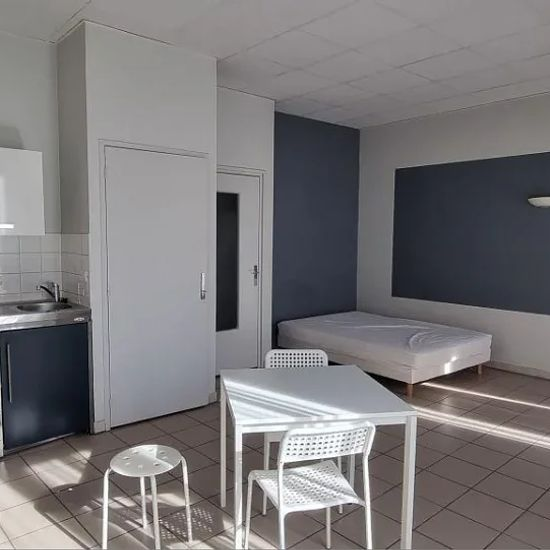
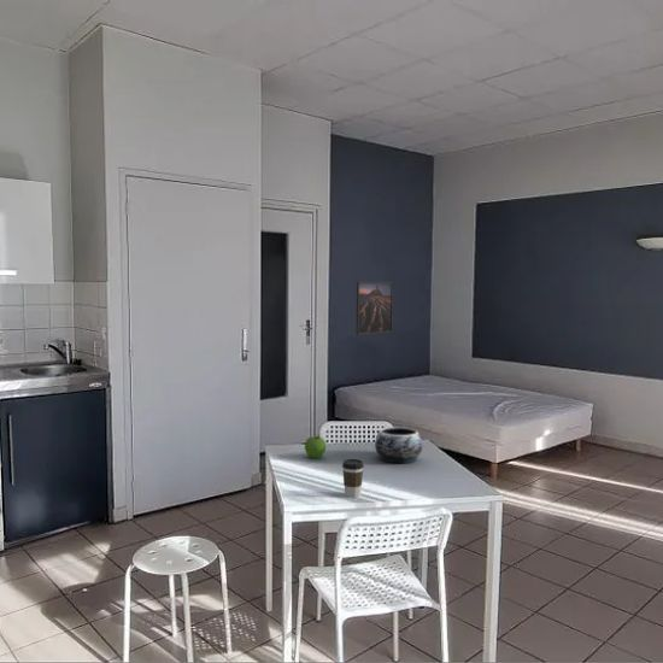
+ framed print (375, 307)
+ fruit (315, 445)
+ decorative bowl (398, 445)
+ coffee cup (352, 479)
